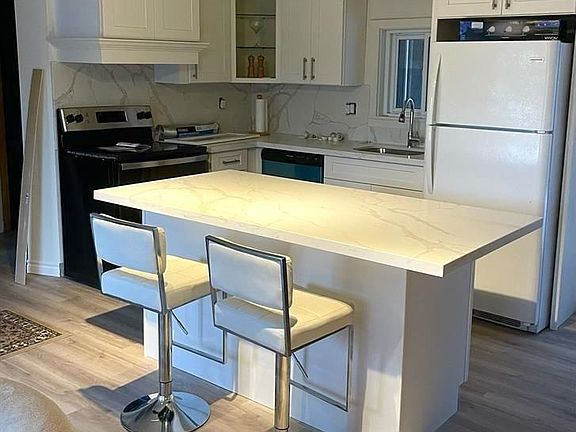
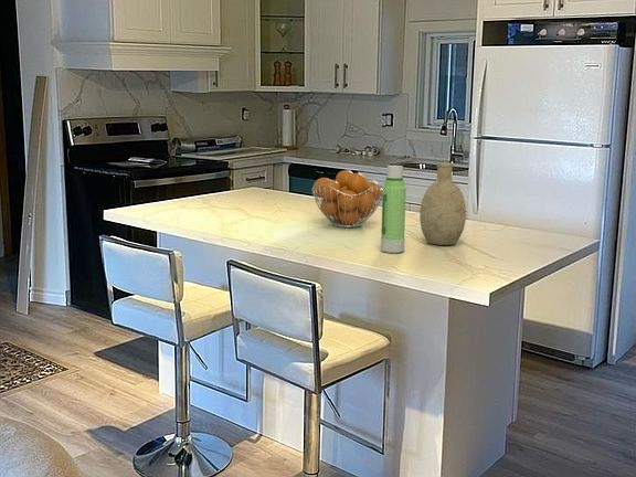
+ water bottle (392, 209)
+ fruit basket (347, 198)
+ decorative vase (443, 202)
